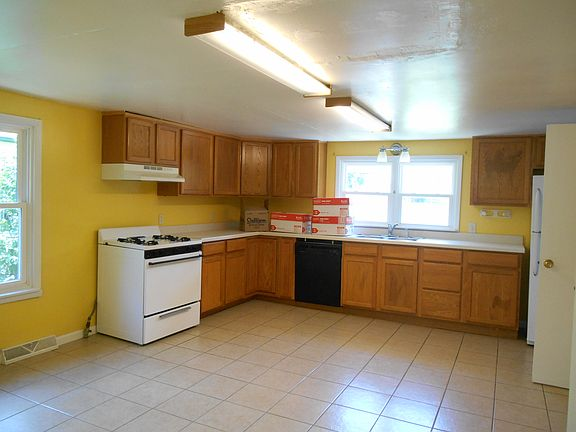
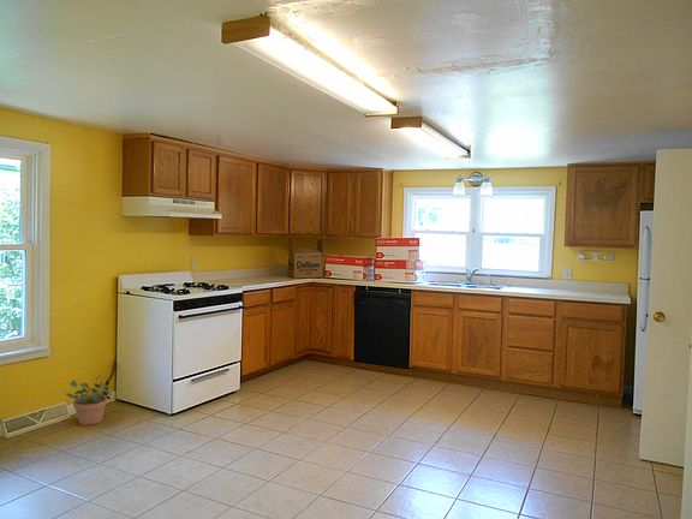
+ potted plant (91, 399)
